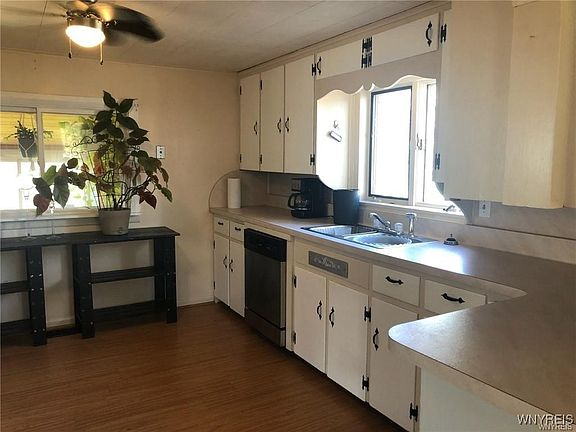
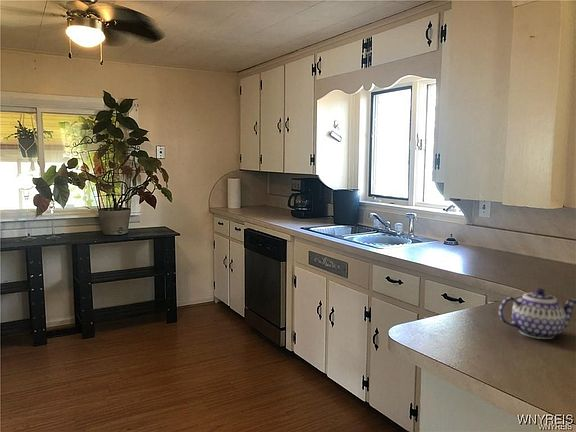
+ teapot (538, 311)
